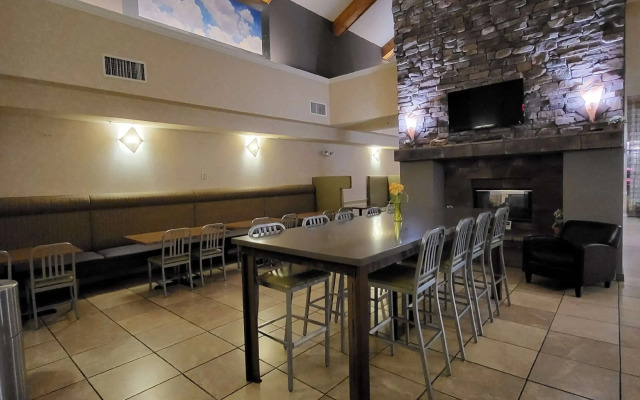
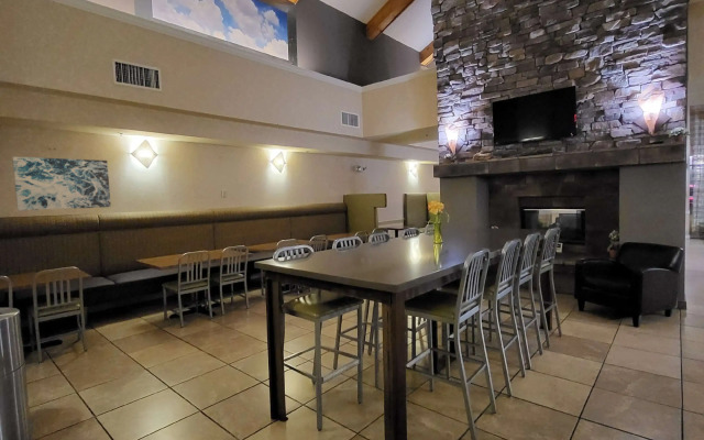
+ wall art (65, 184)
